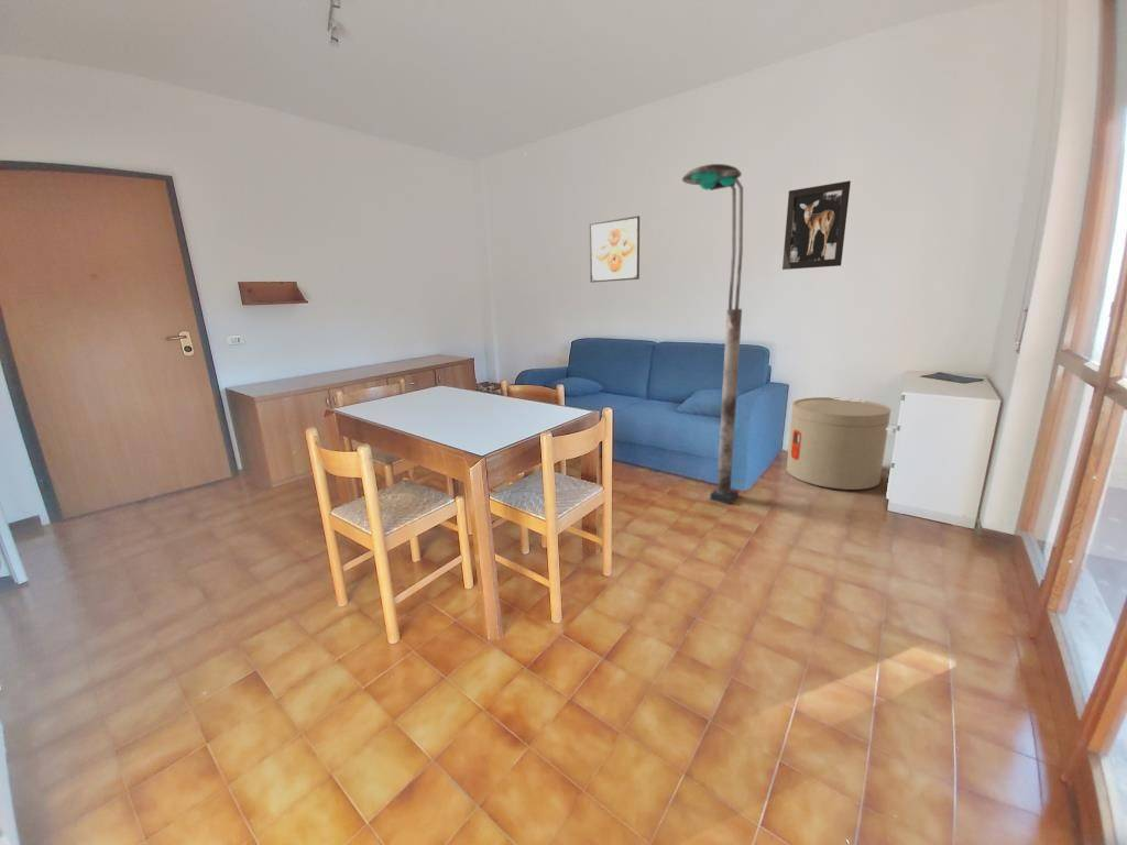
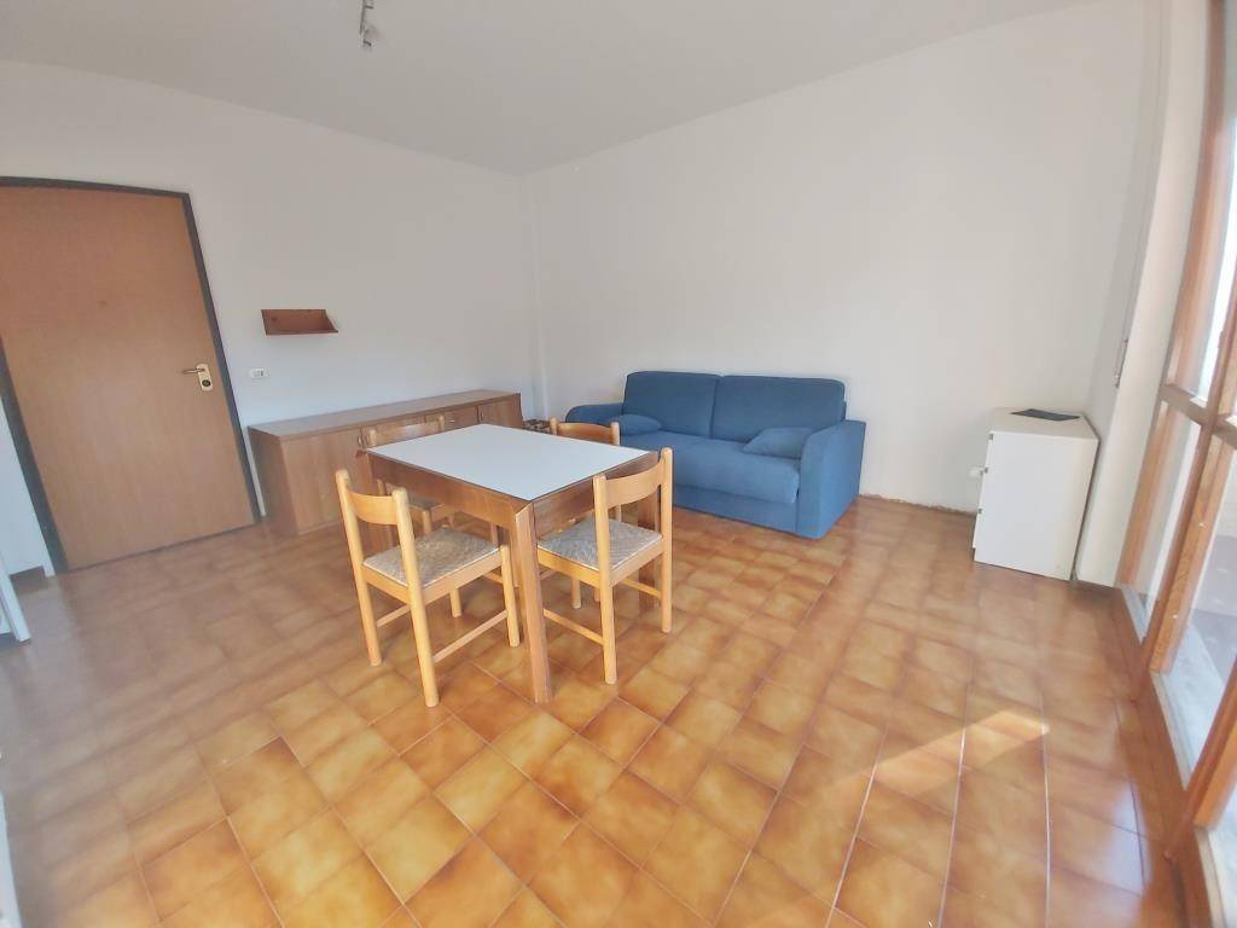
- side table (834, 440)
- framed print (613, 251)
- wall art (814, 228)
- floor lamp (724, 358)
